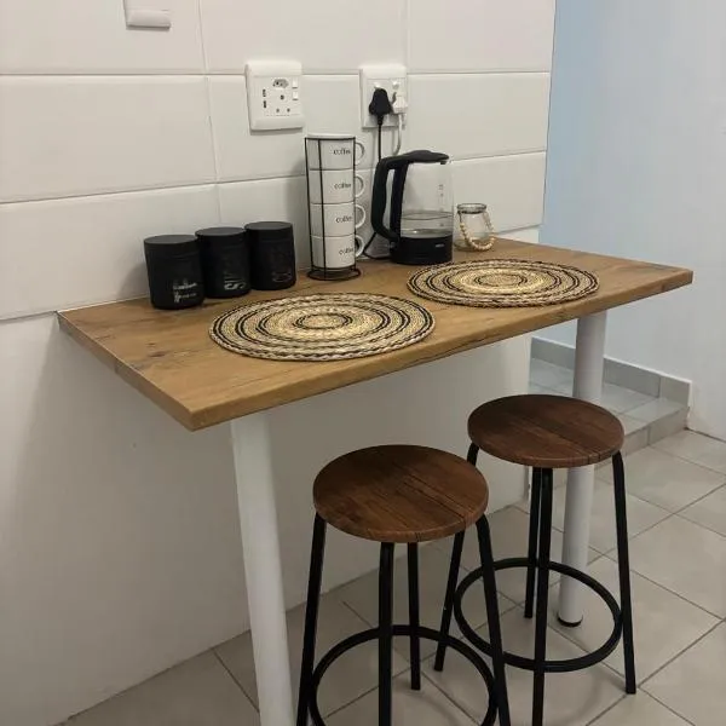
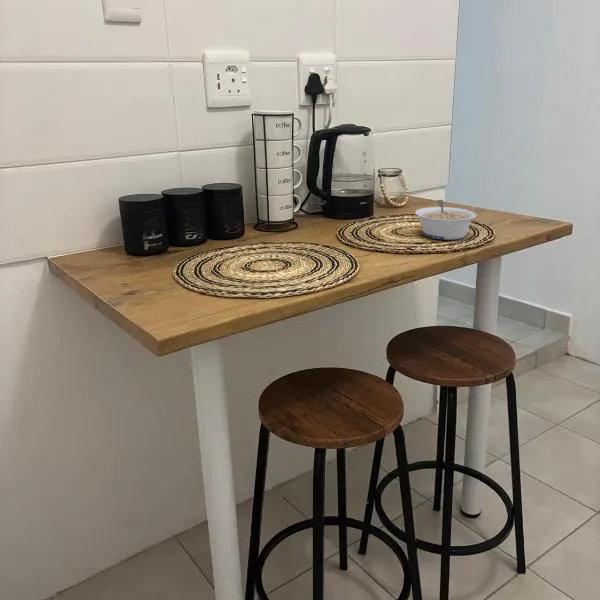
+ legume (443, 221)
